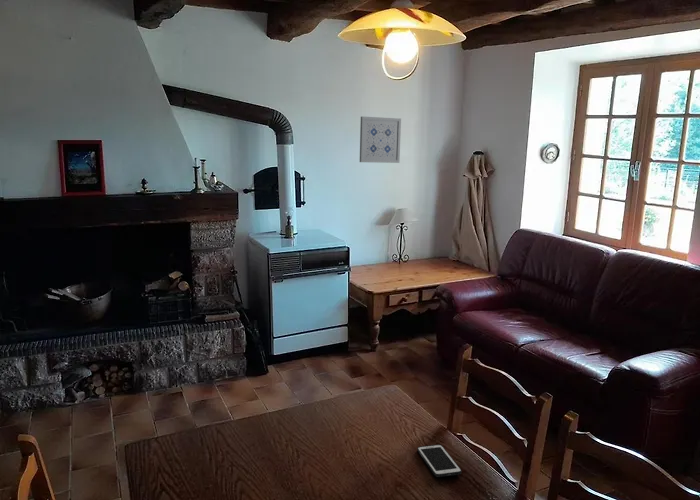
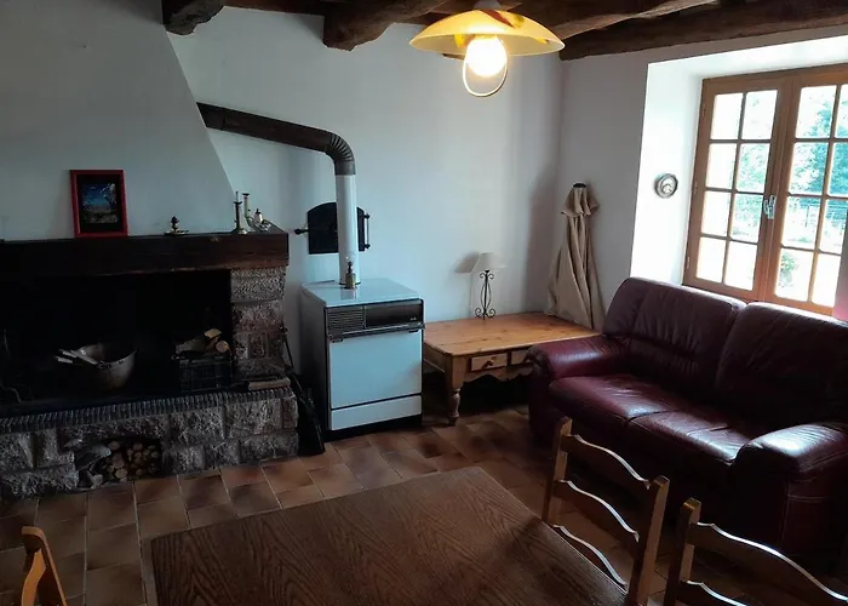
- wall art (380, 140)
- cell phone (438, 460)
